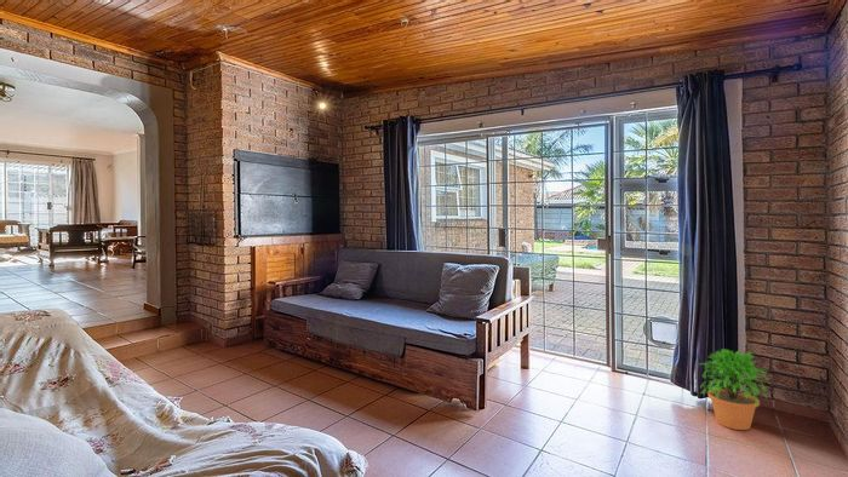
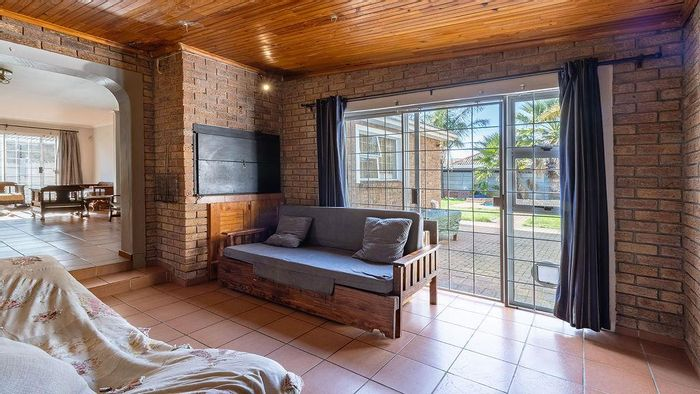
- potted plant (730, 385)
